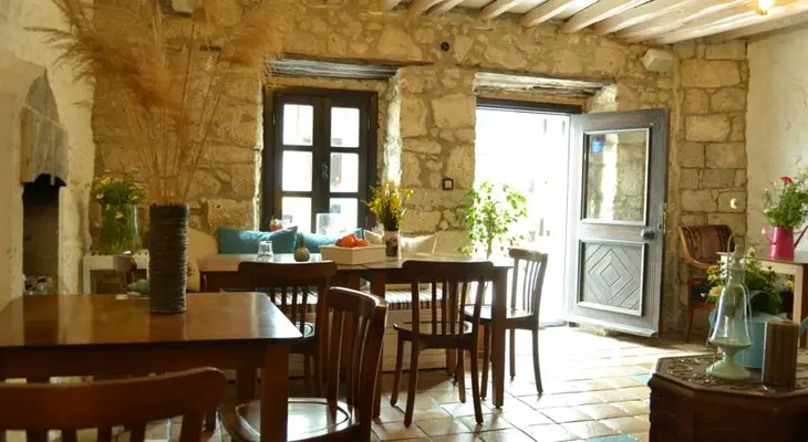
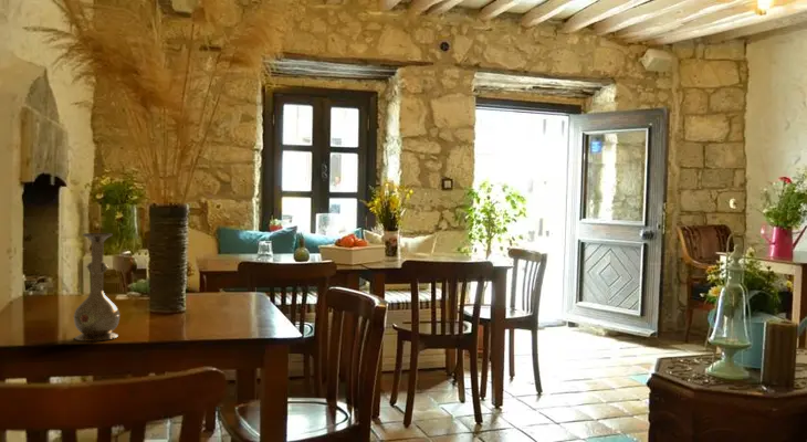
+ vase (96, 285)
